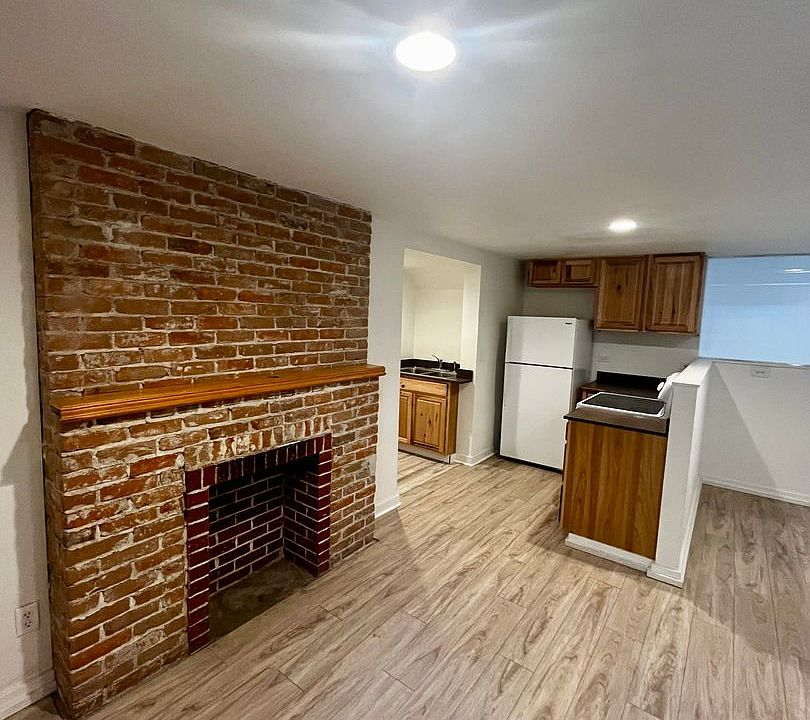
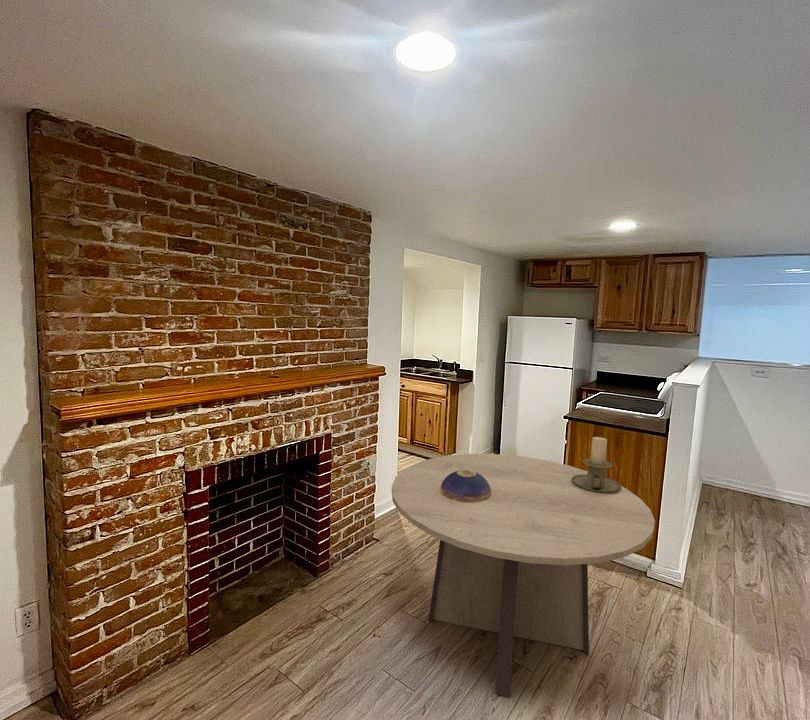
+ candle holder (597, 461)
+ dining table (510, 563)
+ decorative bowl (466, 481)
